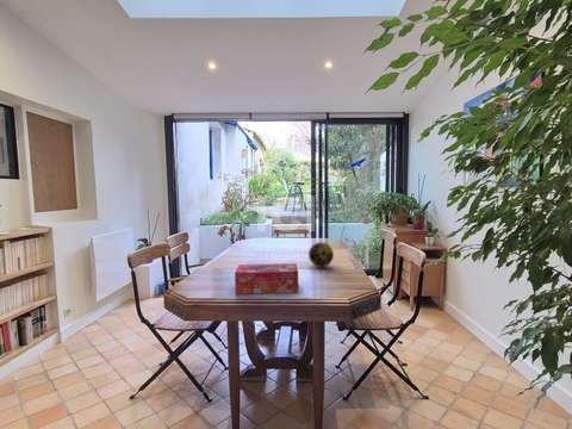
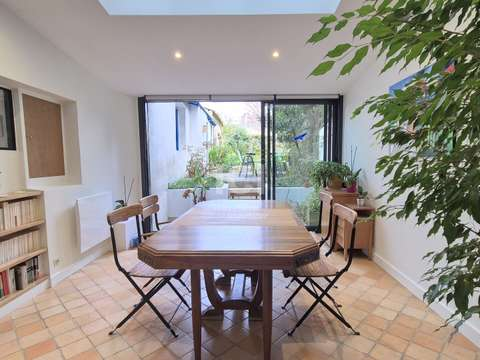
- decorative orb (321, 254)
- tissue box (267, 278)
